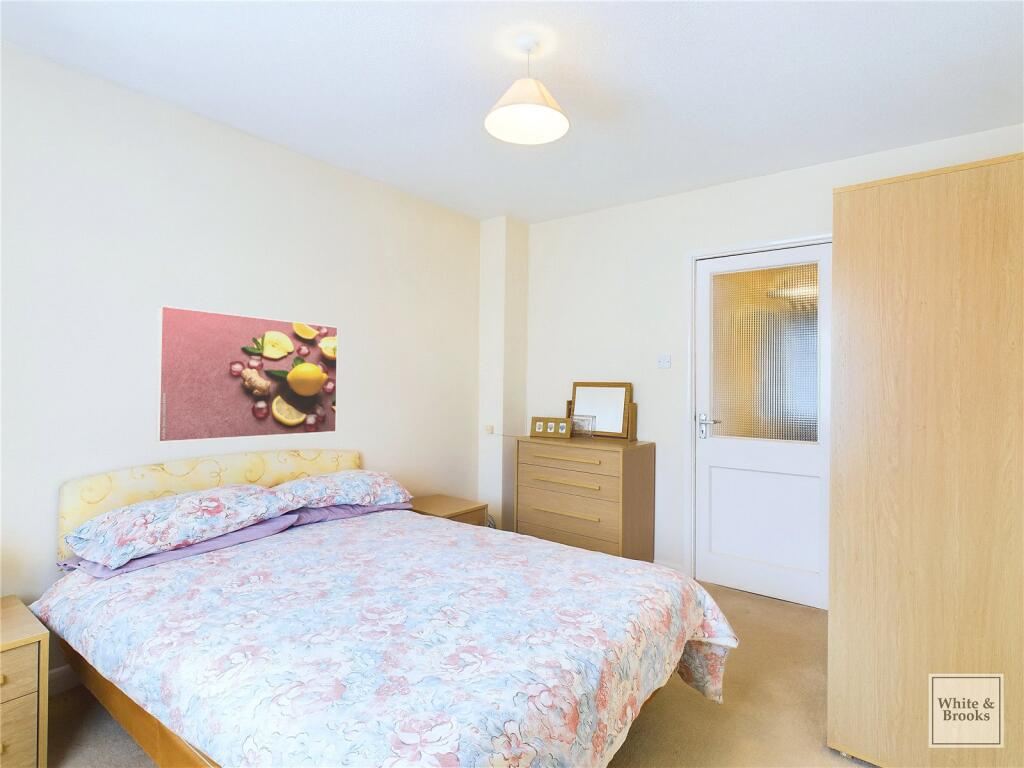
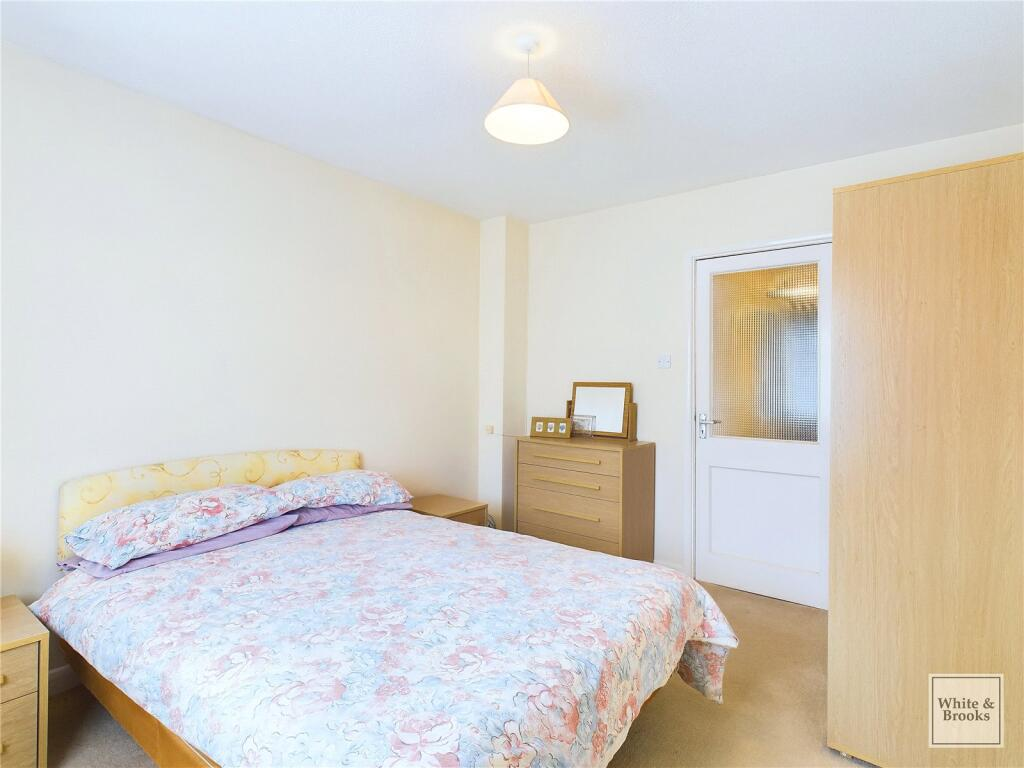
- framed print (258, 377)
